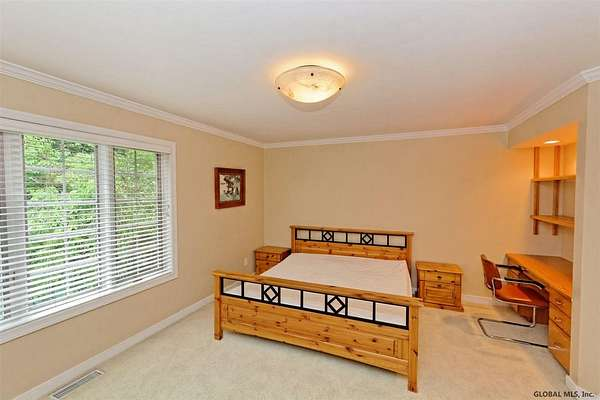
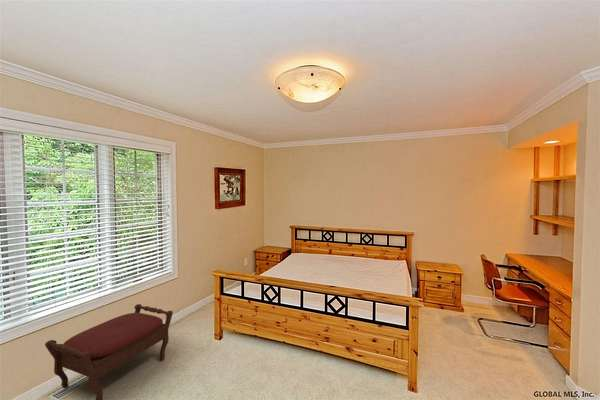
+ bench (117, 348)
